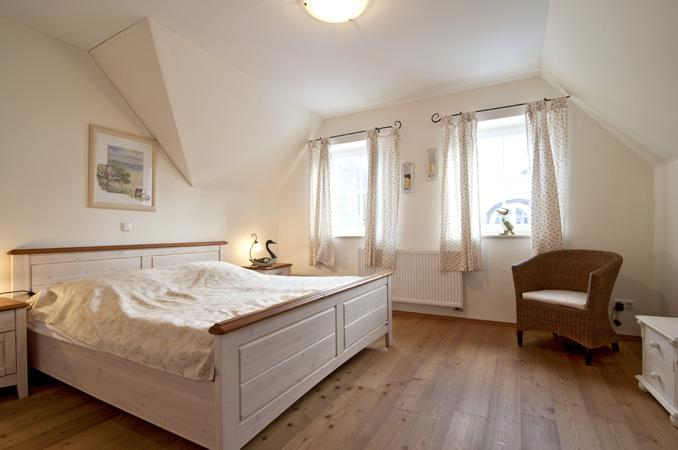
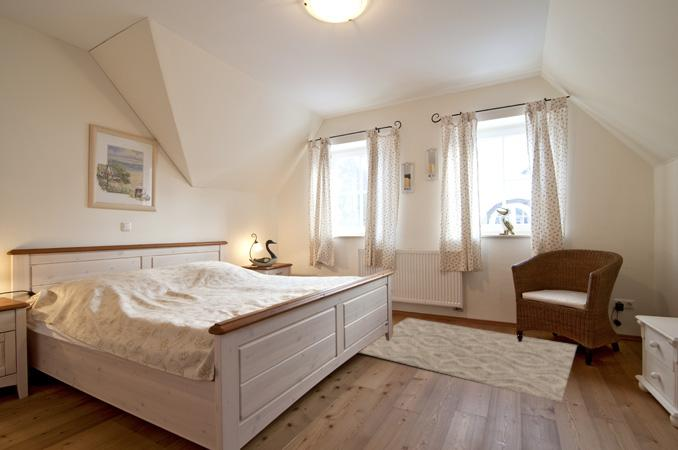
+ rug (478, 350)
